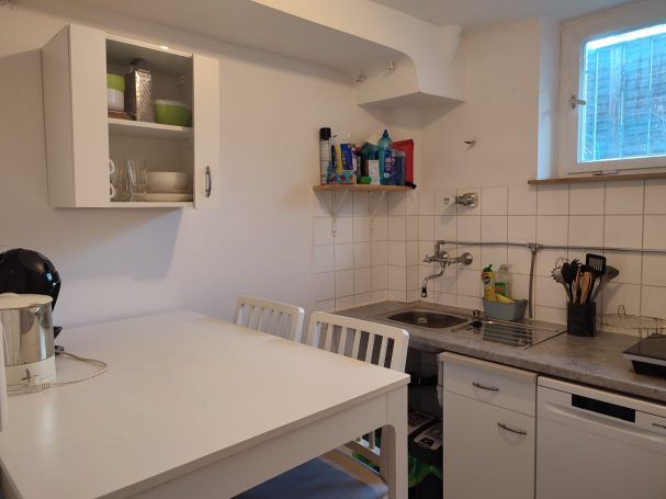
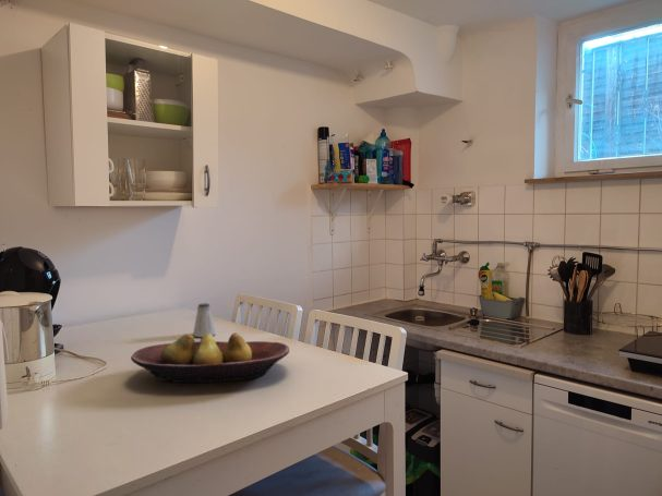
+ saltshaker (204, 318)
+ fruit bowl (213, 353)
